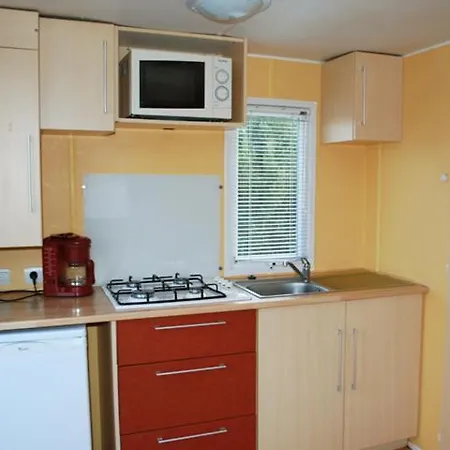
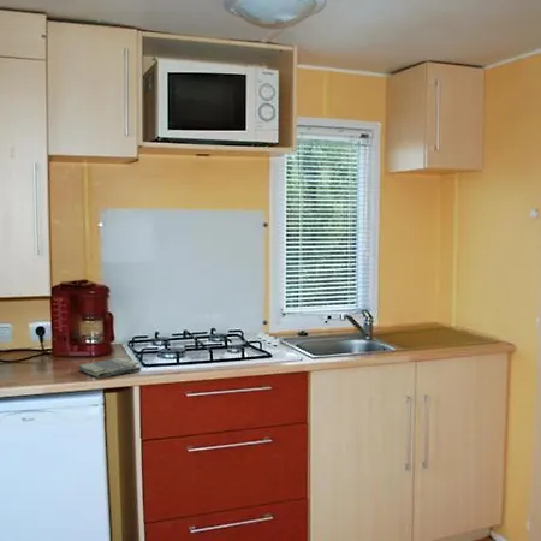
+ dish towel (109, 365)
